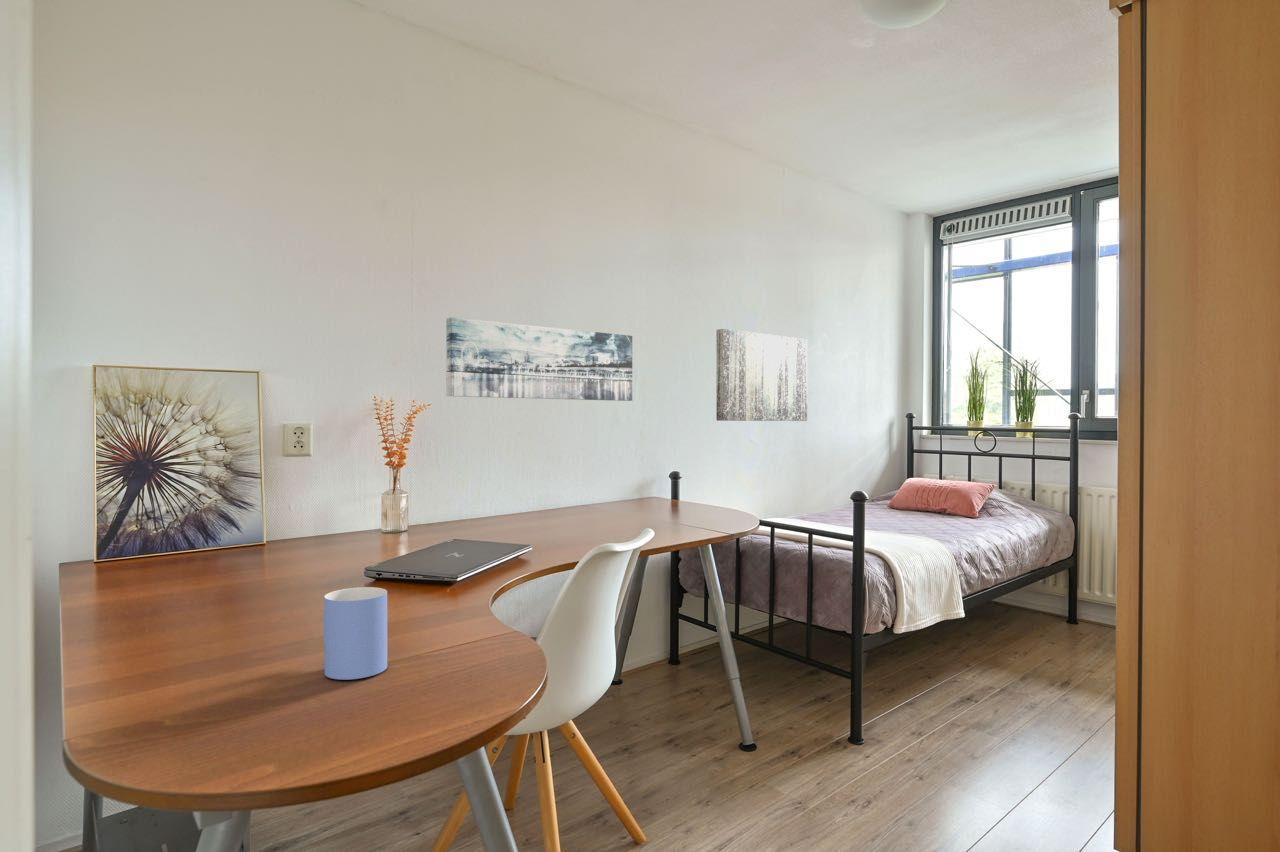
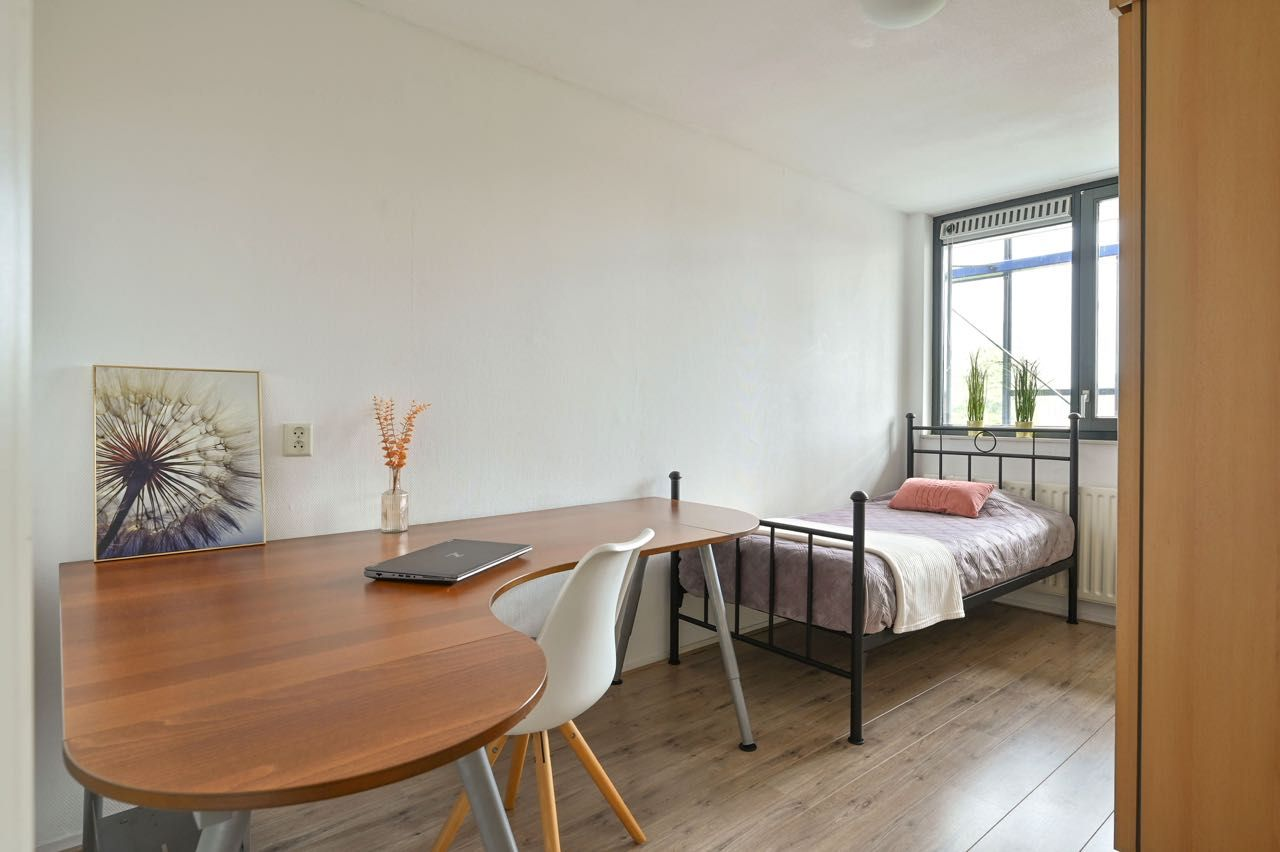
- wall art (547, 363)
- mug (352, 628)
- wall art (764, 377)
